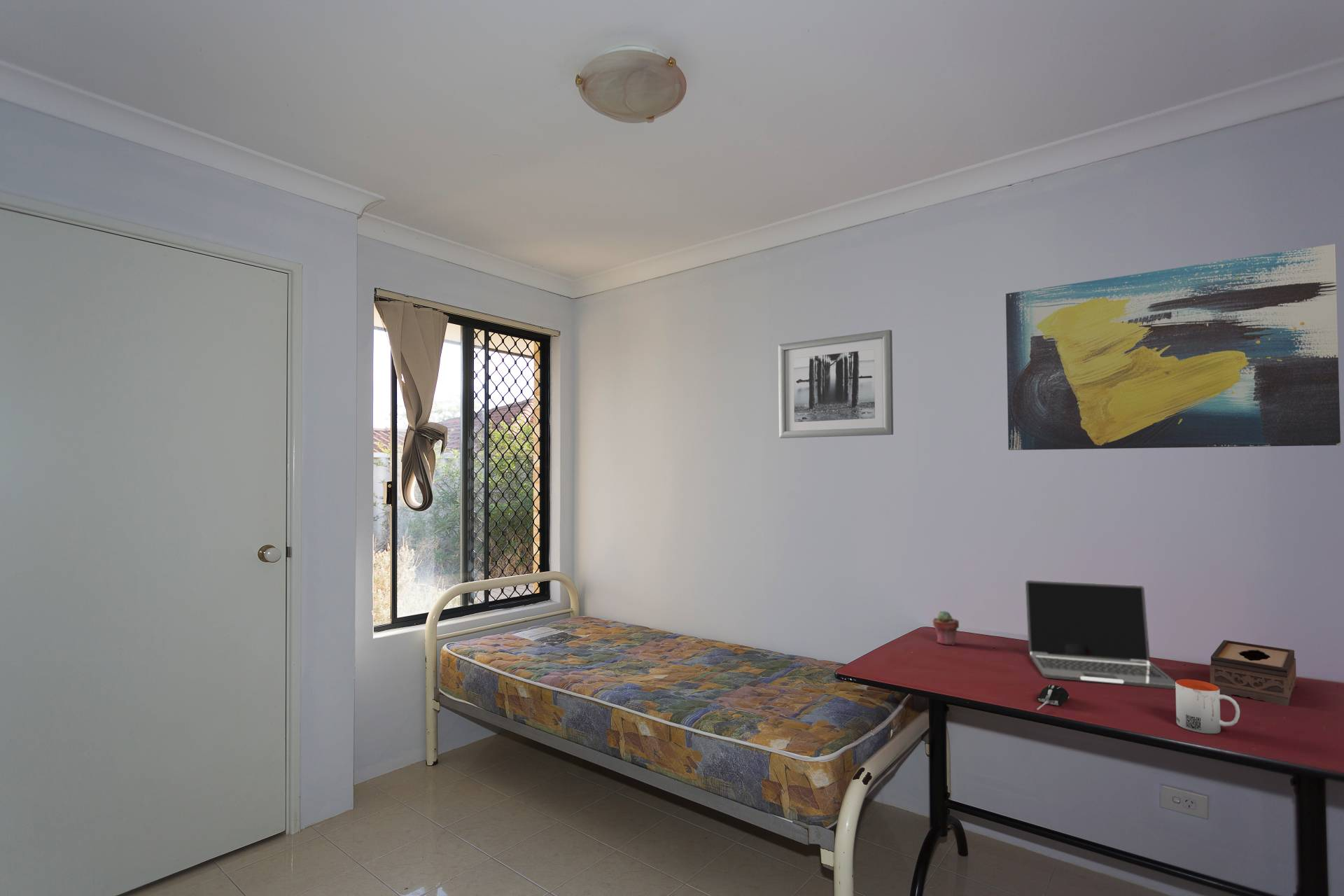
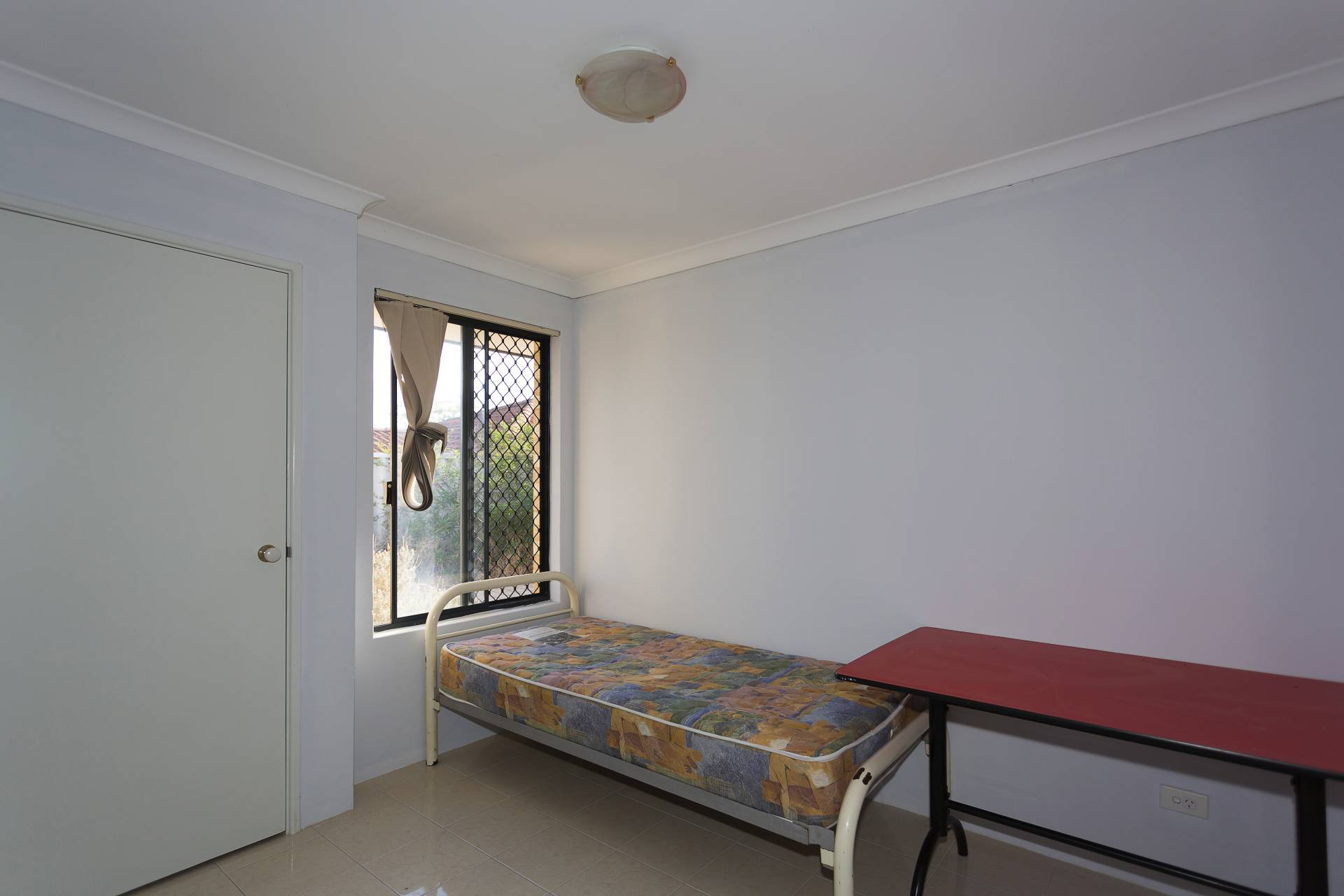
- laptop (1096, 630)
- wall art (1152, 360)
- computer mouse (1049, 695)
- wall art (832, 387)
- potted succulent (946, 626)
- tissue box (1253, 671)
- mug (1207, 707)
